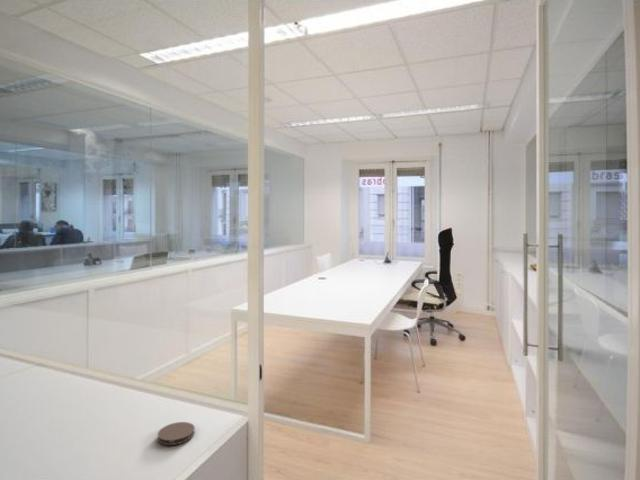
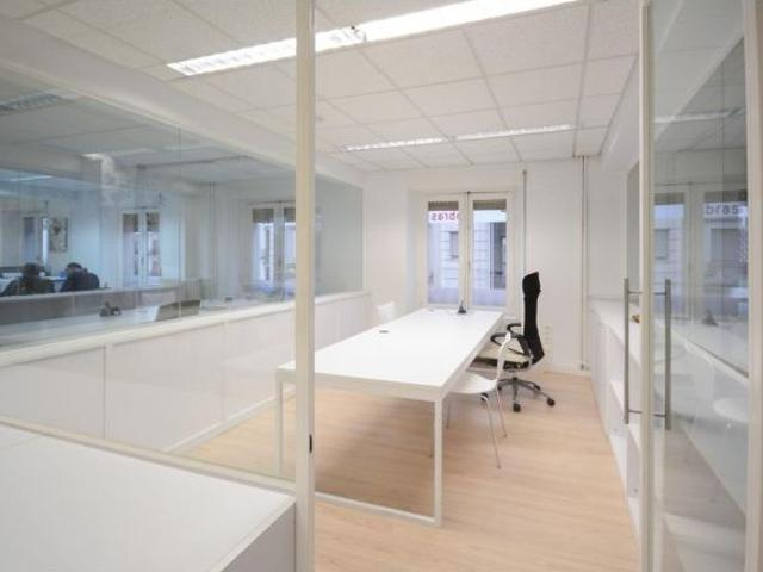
- coaster (176, 433)
